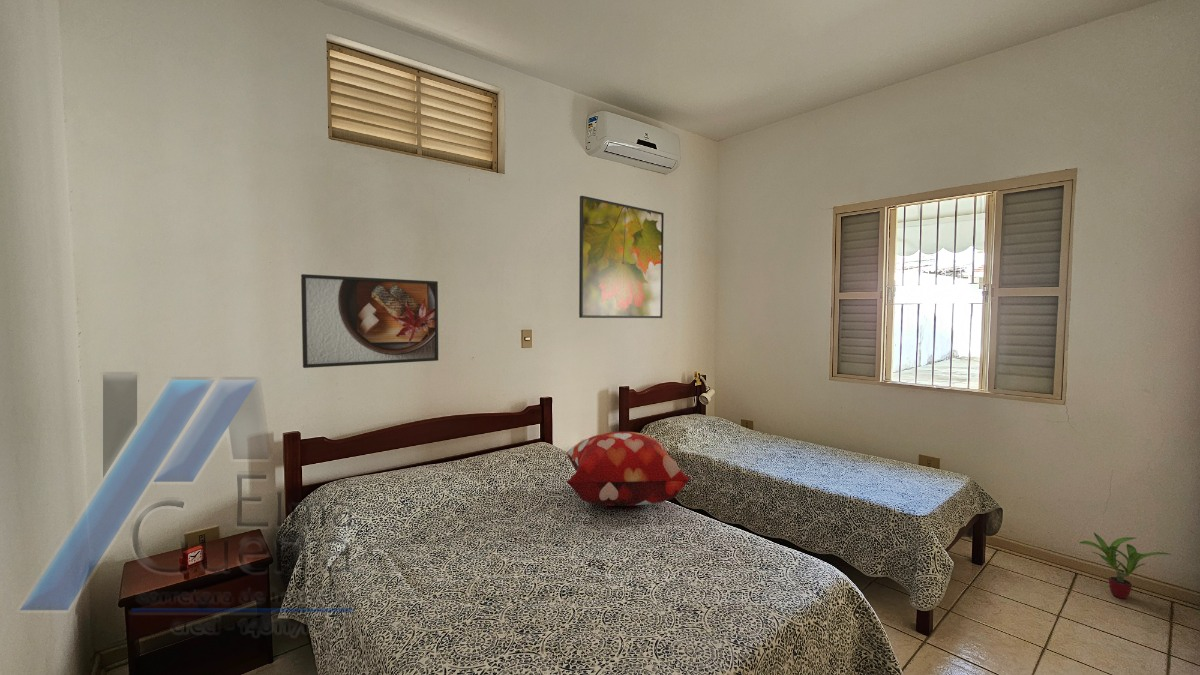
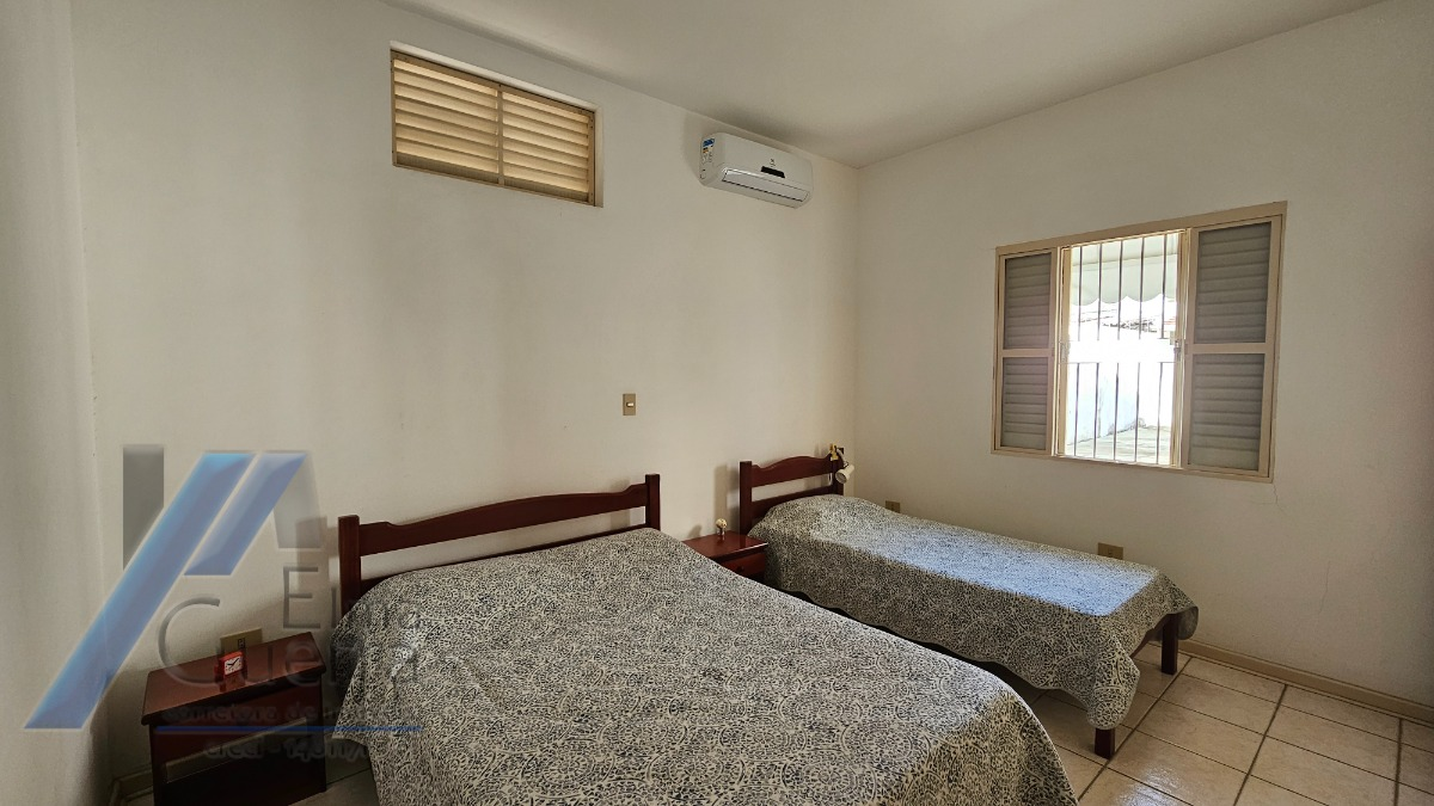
- decorative pillow (623, 465)
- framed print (375, 321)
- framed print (624, 261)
- potted plant (1122, 570)
